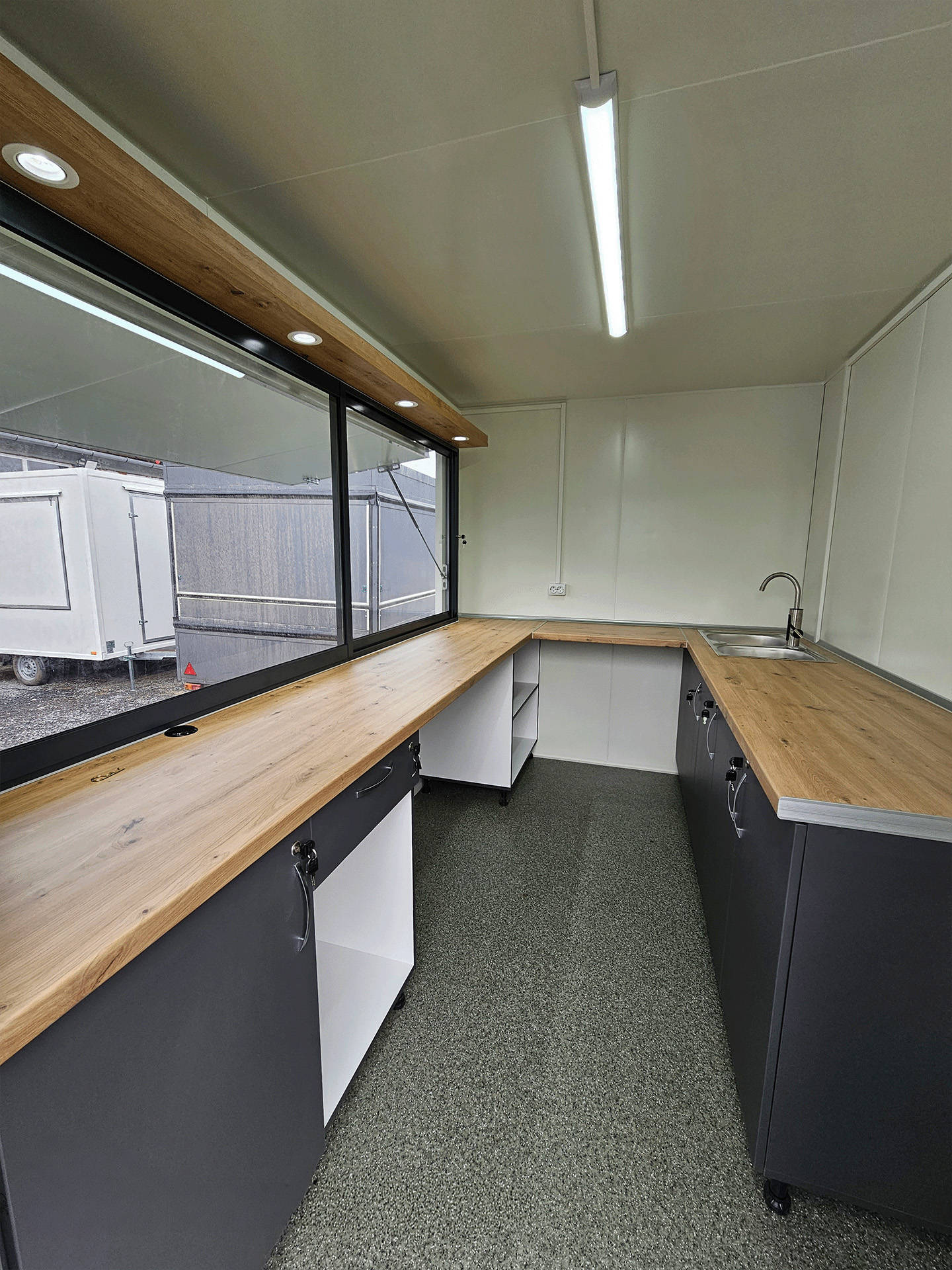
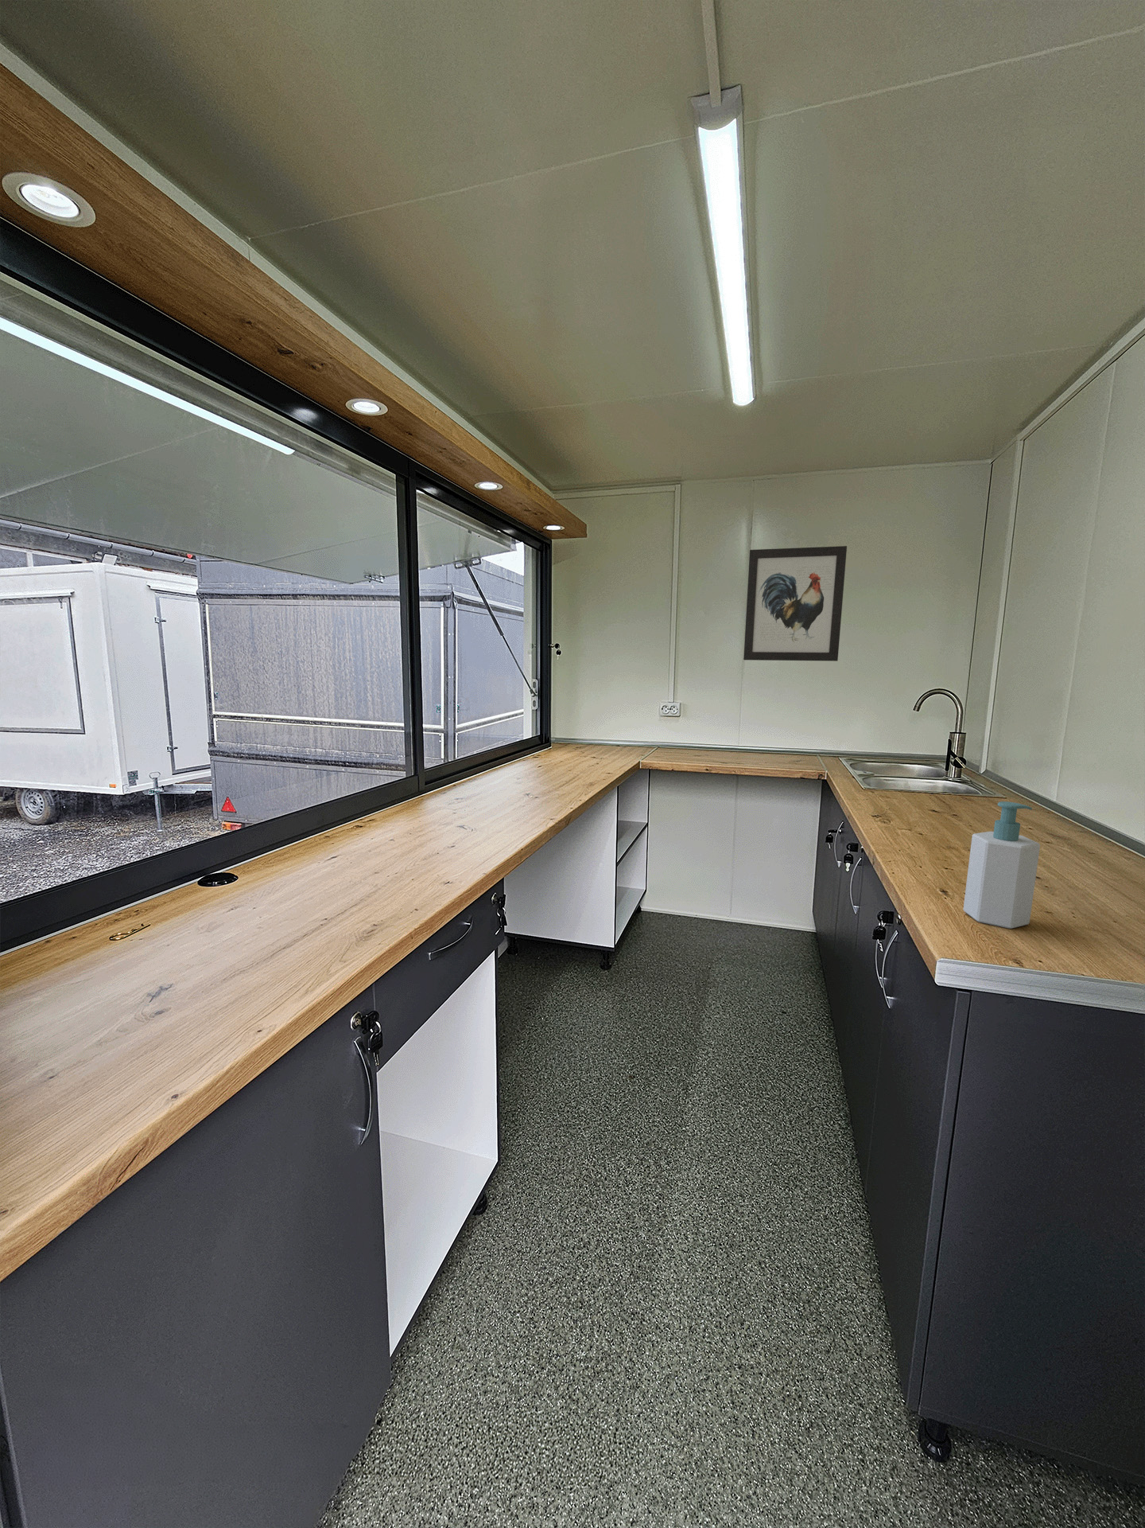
+ soap bottle (1002, 861)
+ wall art (793, 605)
